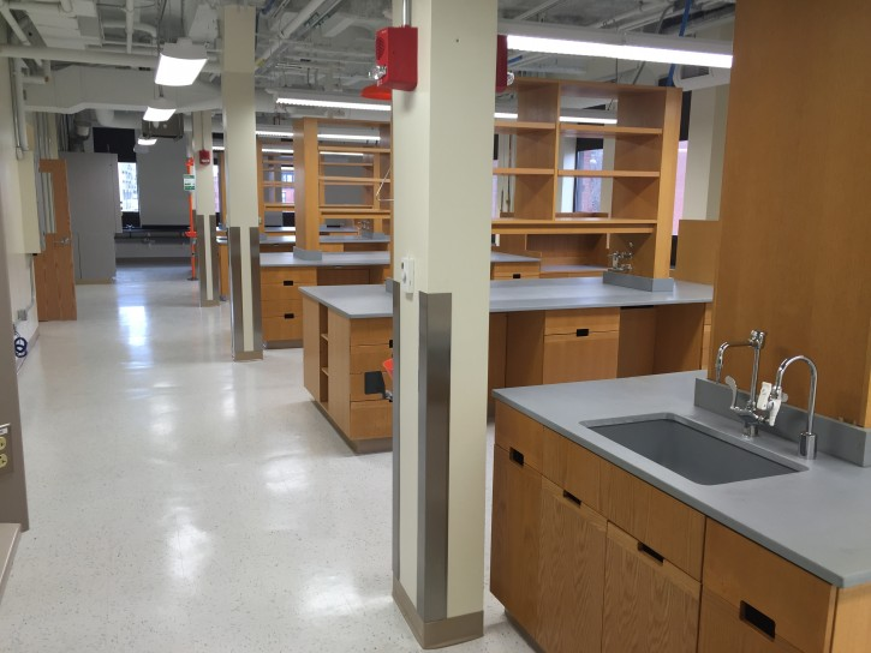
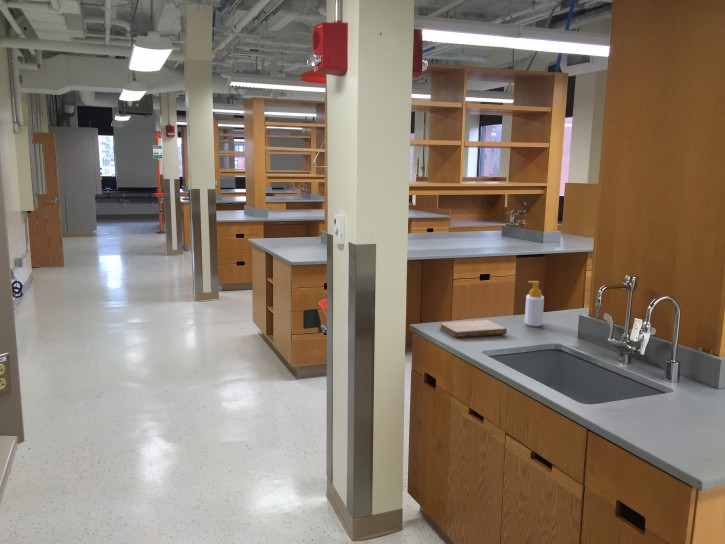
+ notebook (472, 328)
+ soap bottle (534, 302)
